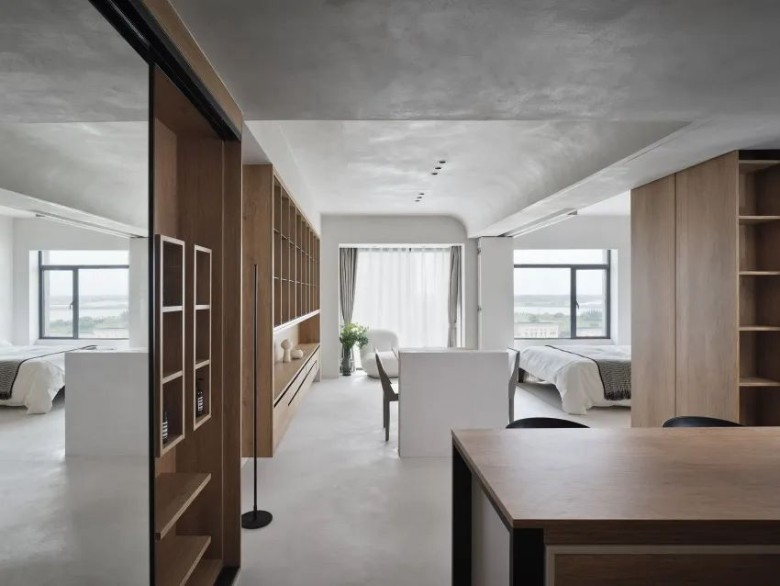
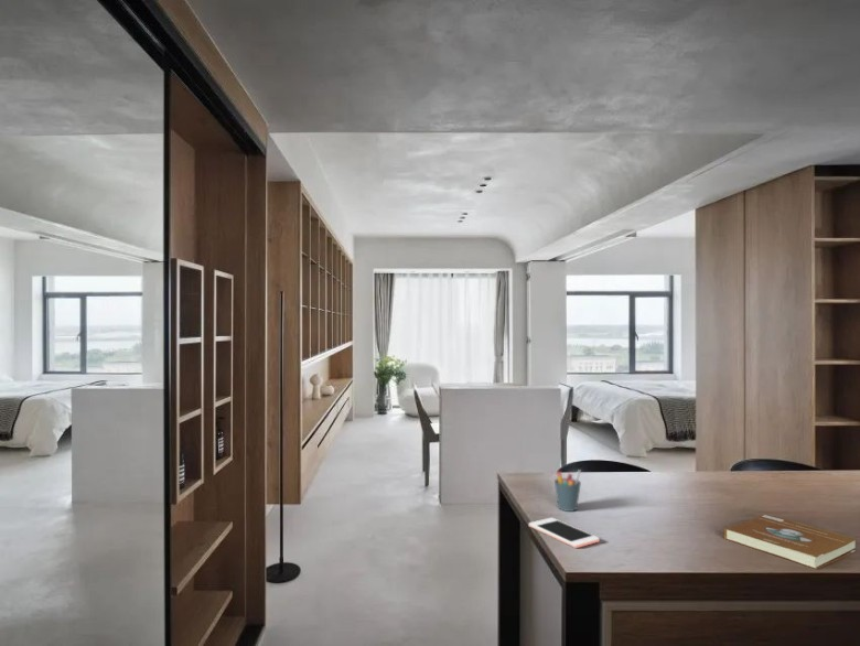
+ pen holder (567, 487)
+ cell phone (562, 531)
+ book (788, 538)
